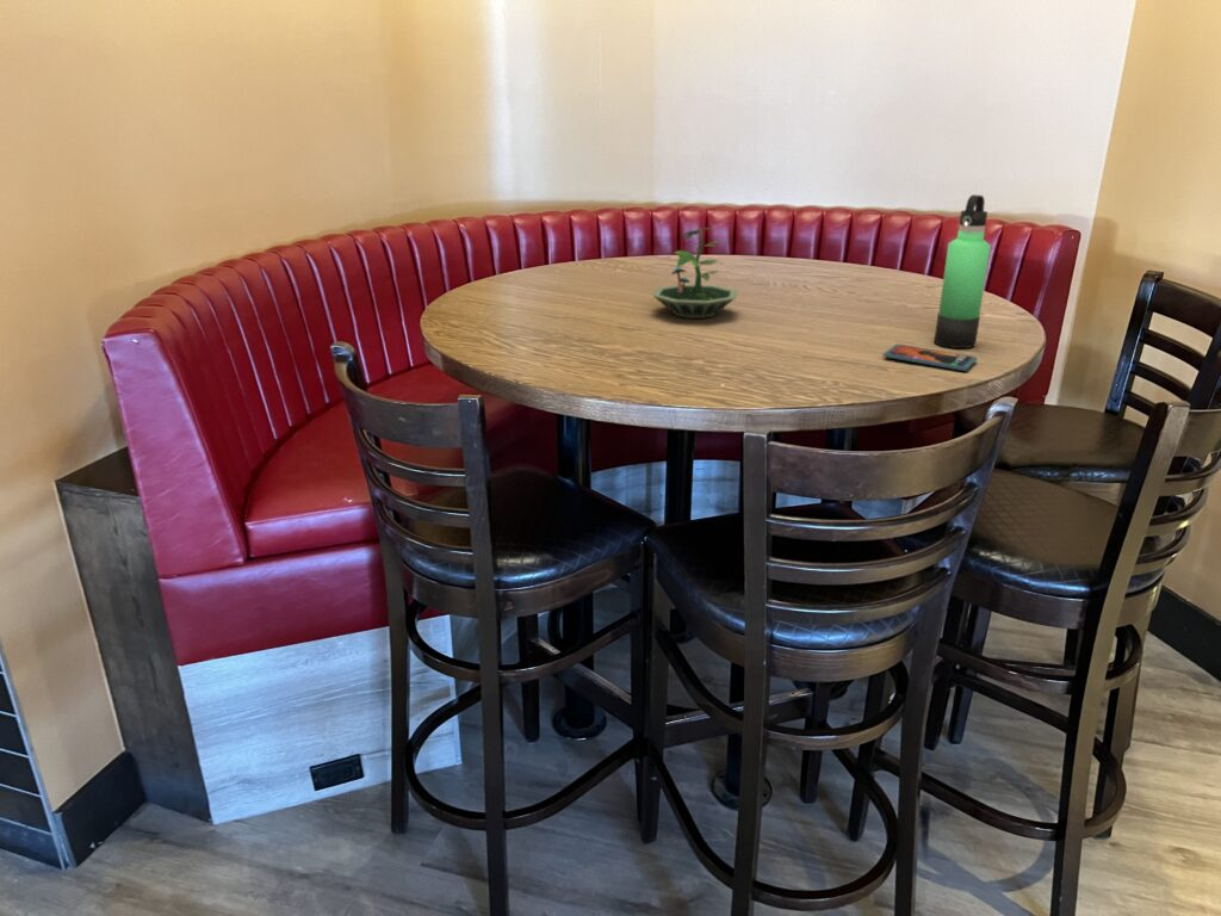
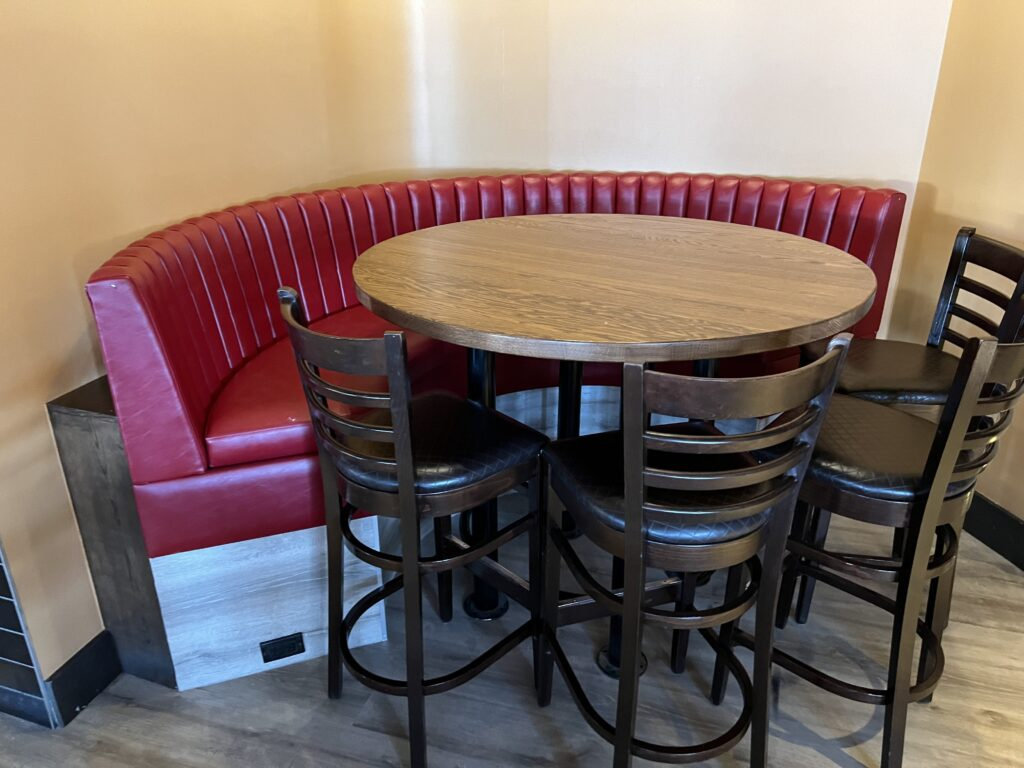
- thermos bottle (965, 271)
- smartphone (929, 357)
- terrarium (699, 246)
